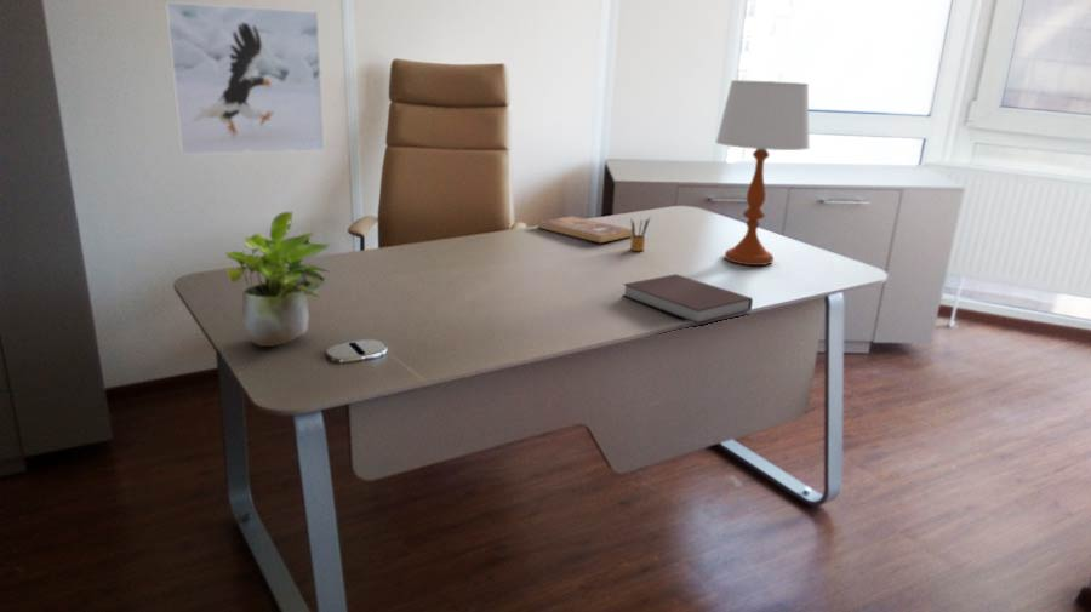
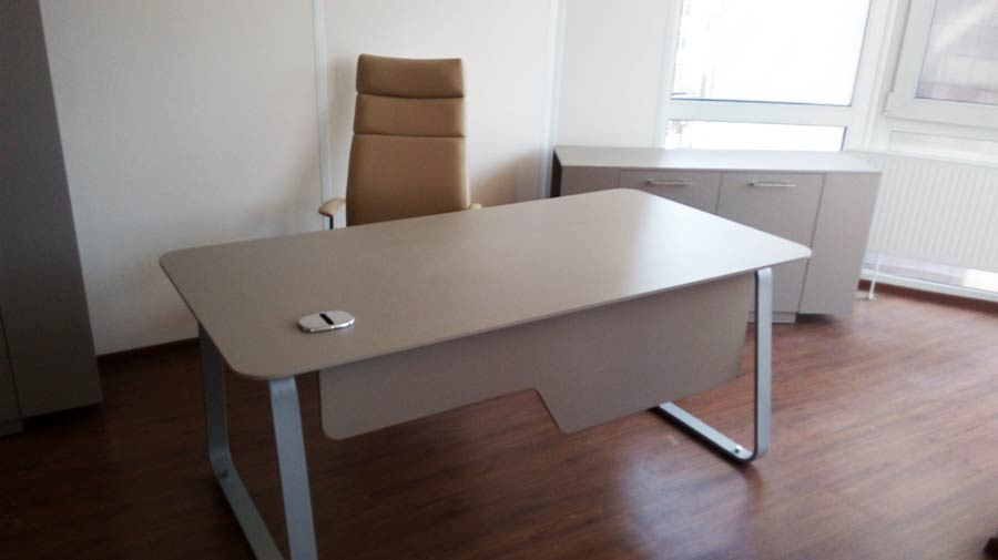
- pencil box (639, 233)
- notebook (686, 297)
- potted plant (282, 284)
- table lamp (758, 173)
- bible (583, 228)
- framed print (250, 81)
